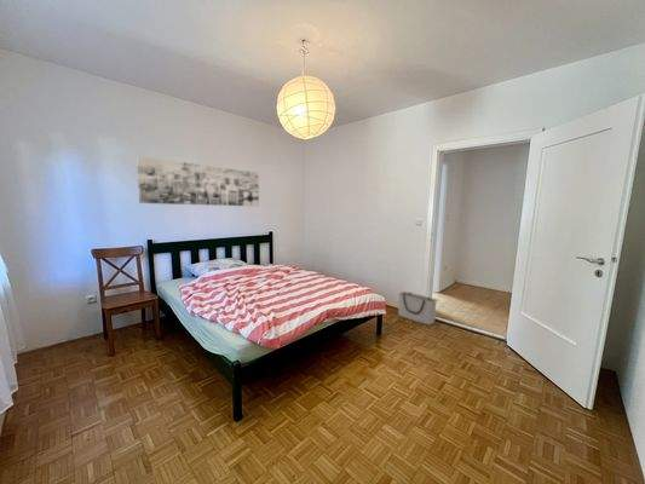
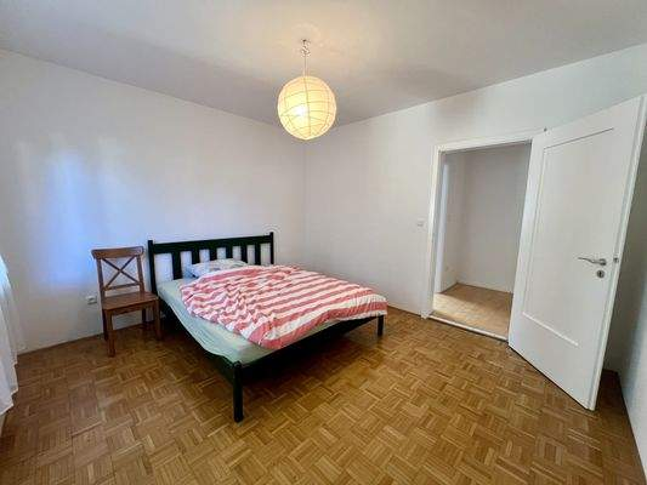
- storage bin (416, 307)
- wall art (207, 185)
